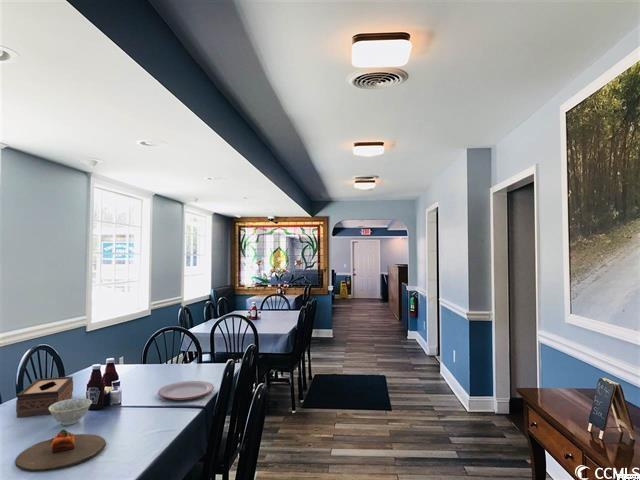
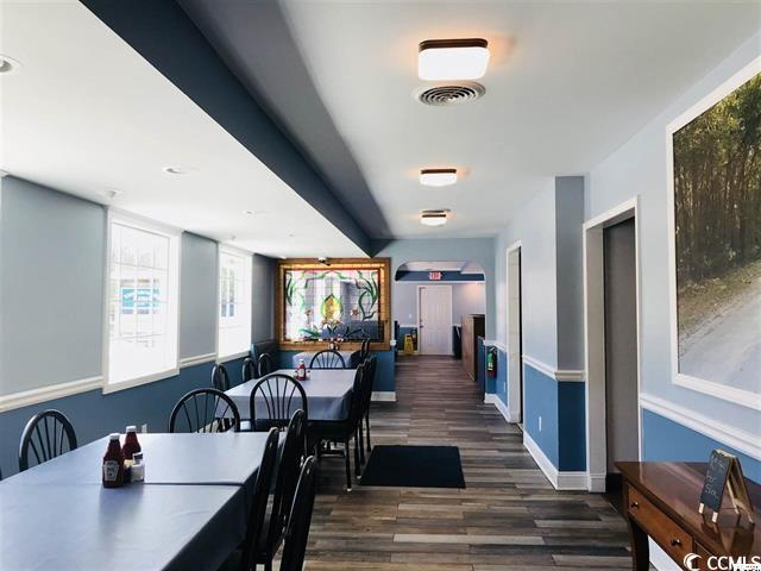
- tissue box (46, 395)
- bowl (70, 413)
- plate (186, 391)
- plate (62, 441)
